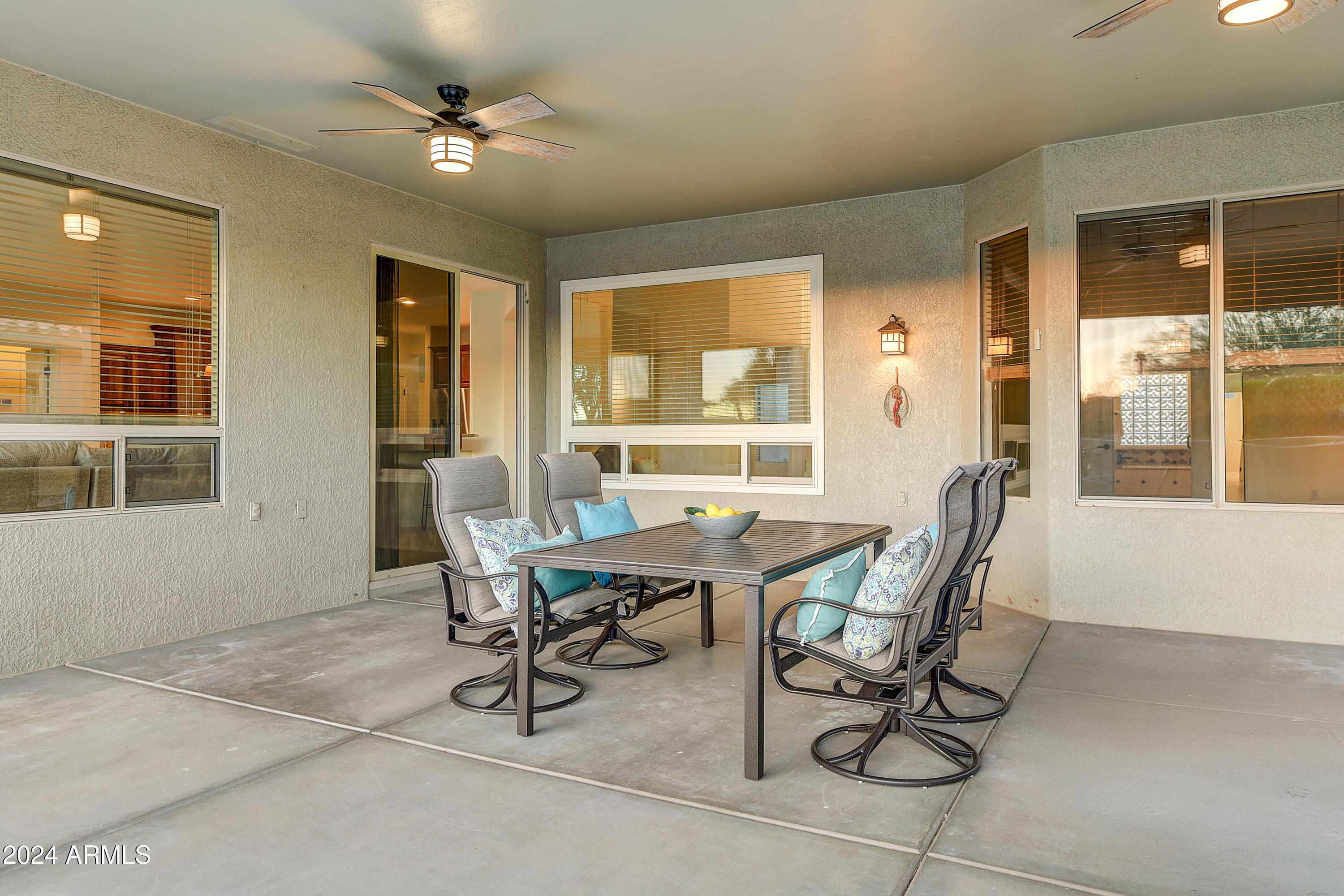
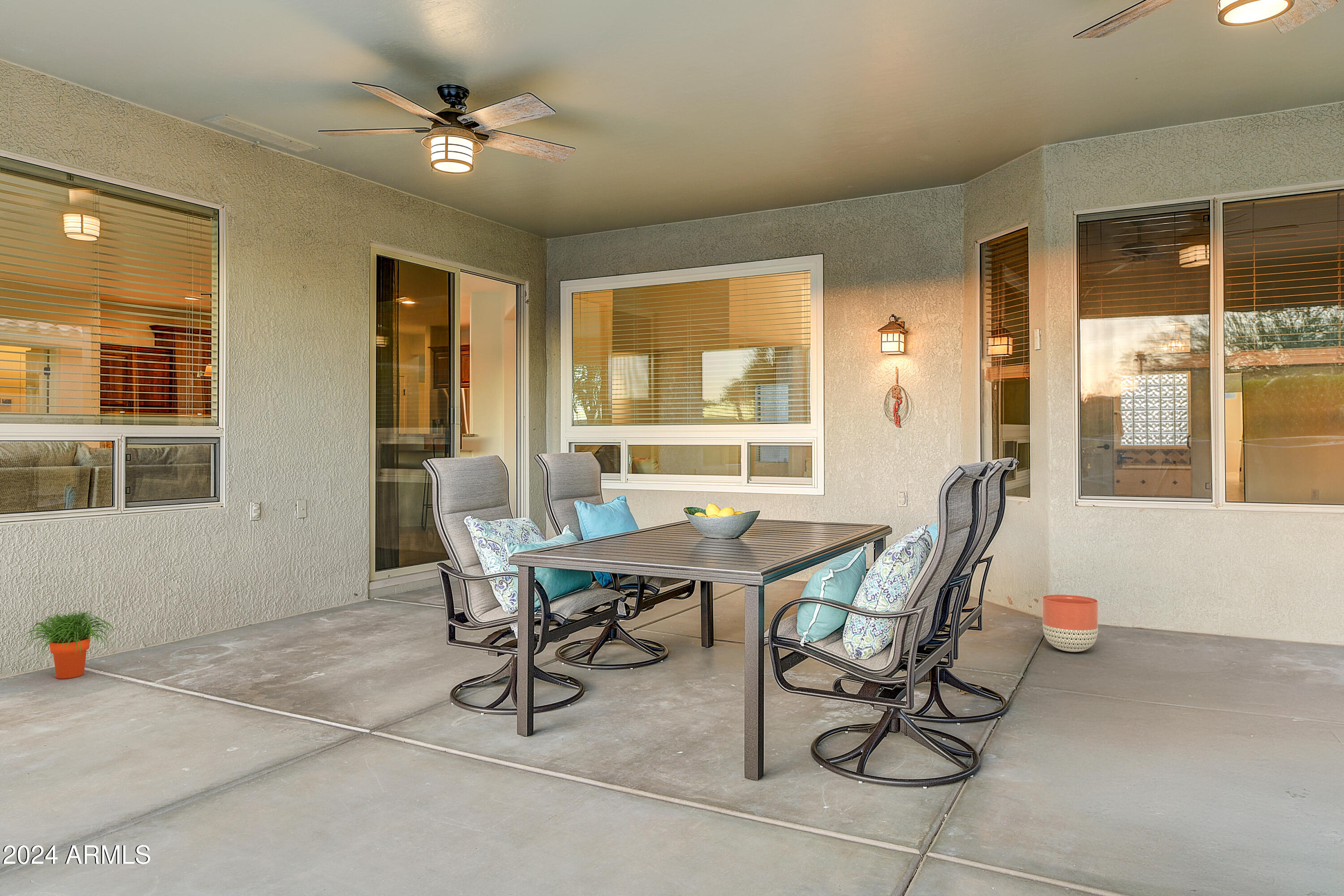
+ planter (1070, 625)
+ potted plant (71, 644)
